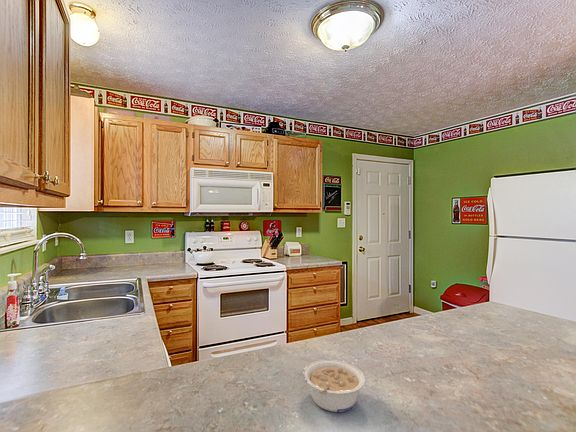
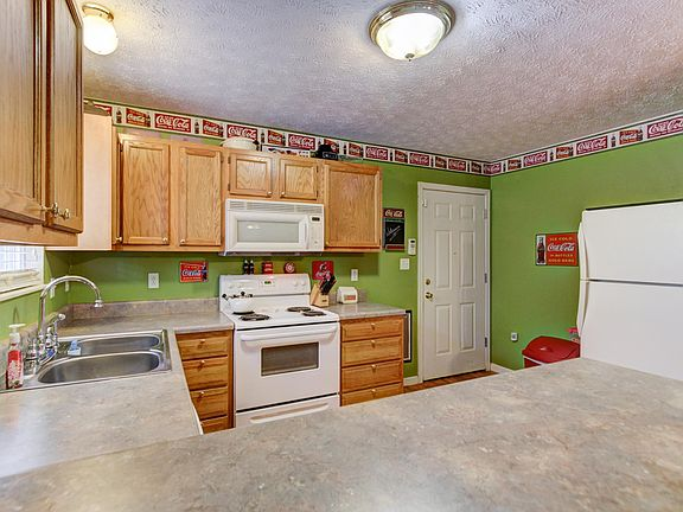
- legume (334, 385)
